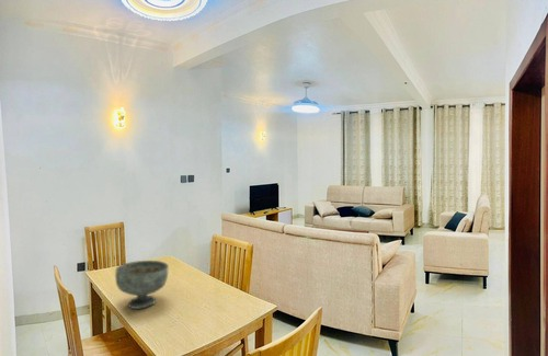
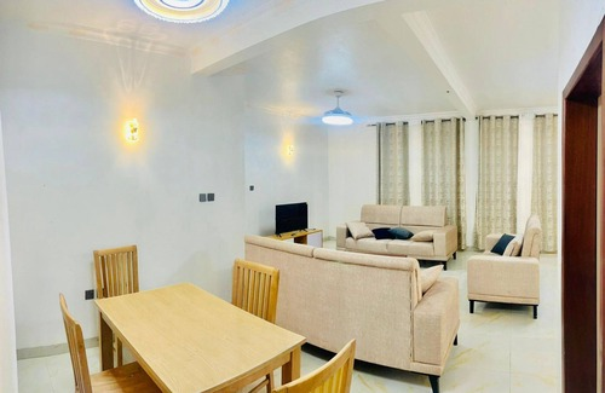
- decorative bowl (141, 284)
